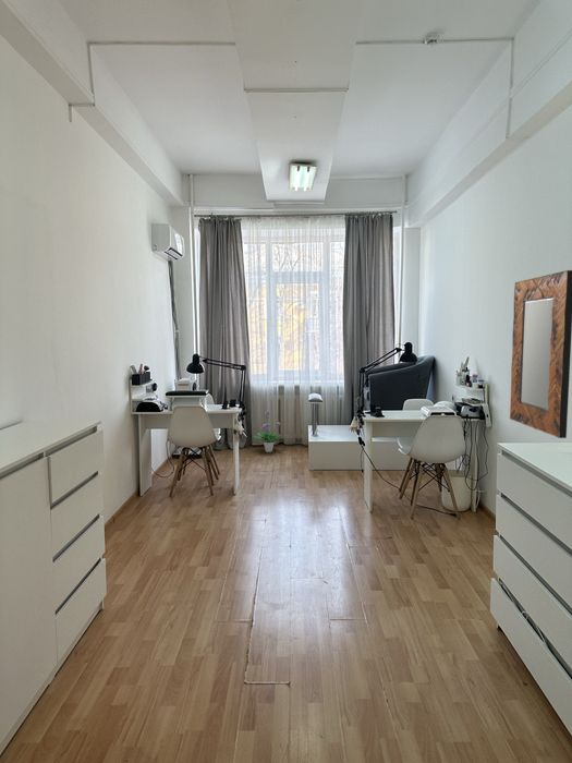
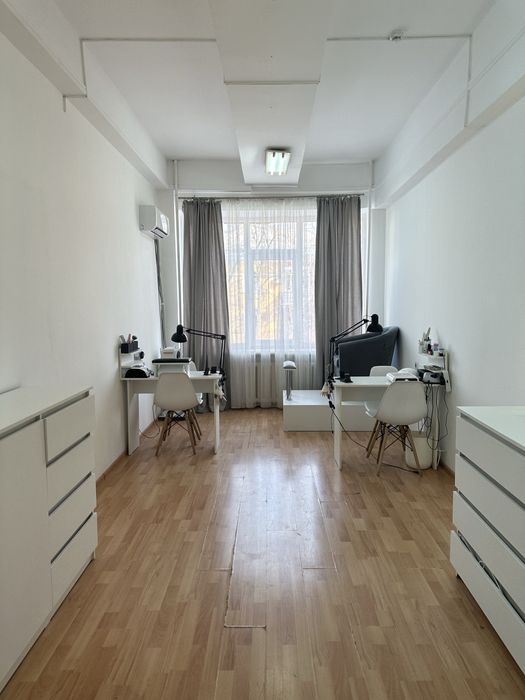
- potted plant (267, 432)
- home mirror (537, 353)
